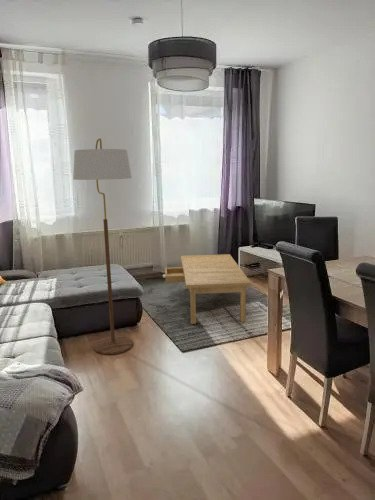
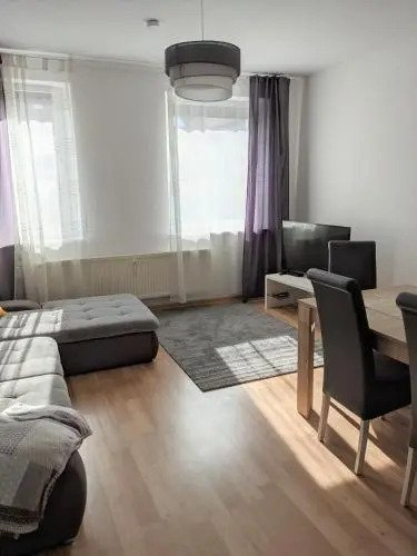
- coffee table (211, 285)
- floor lamp (106, 246)
